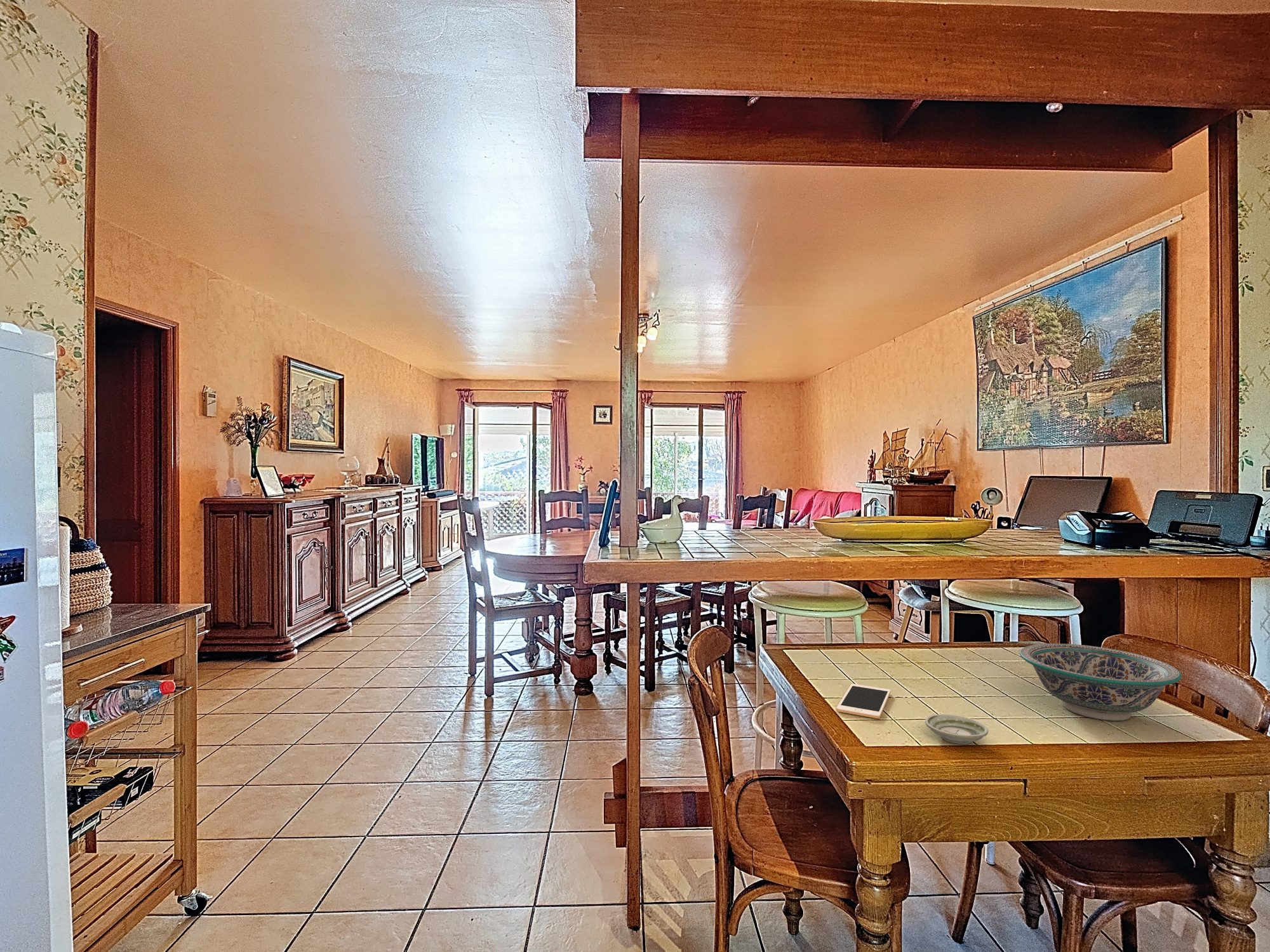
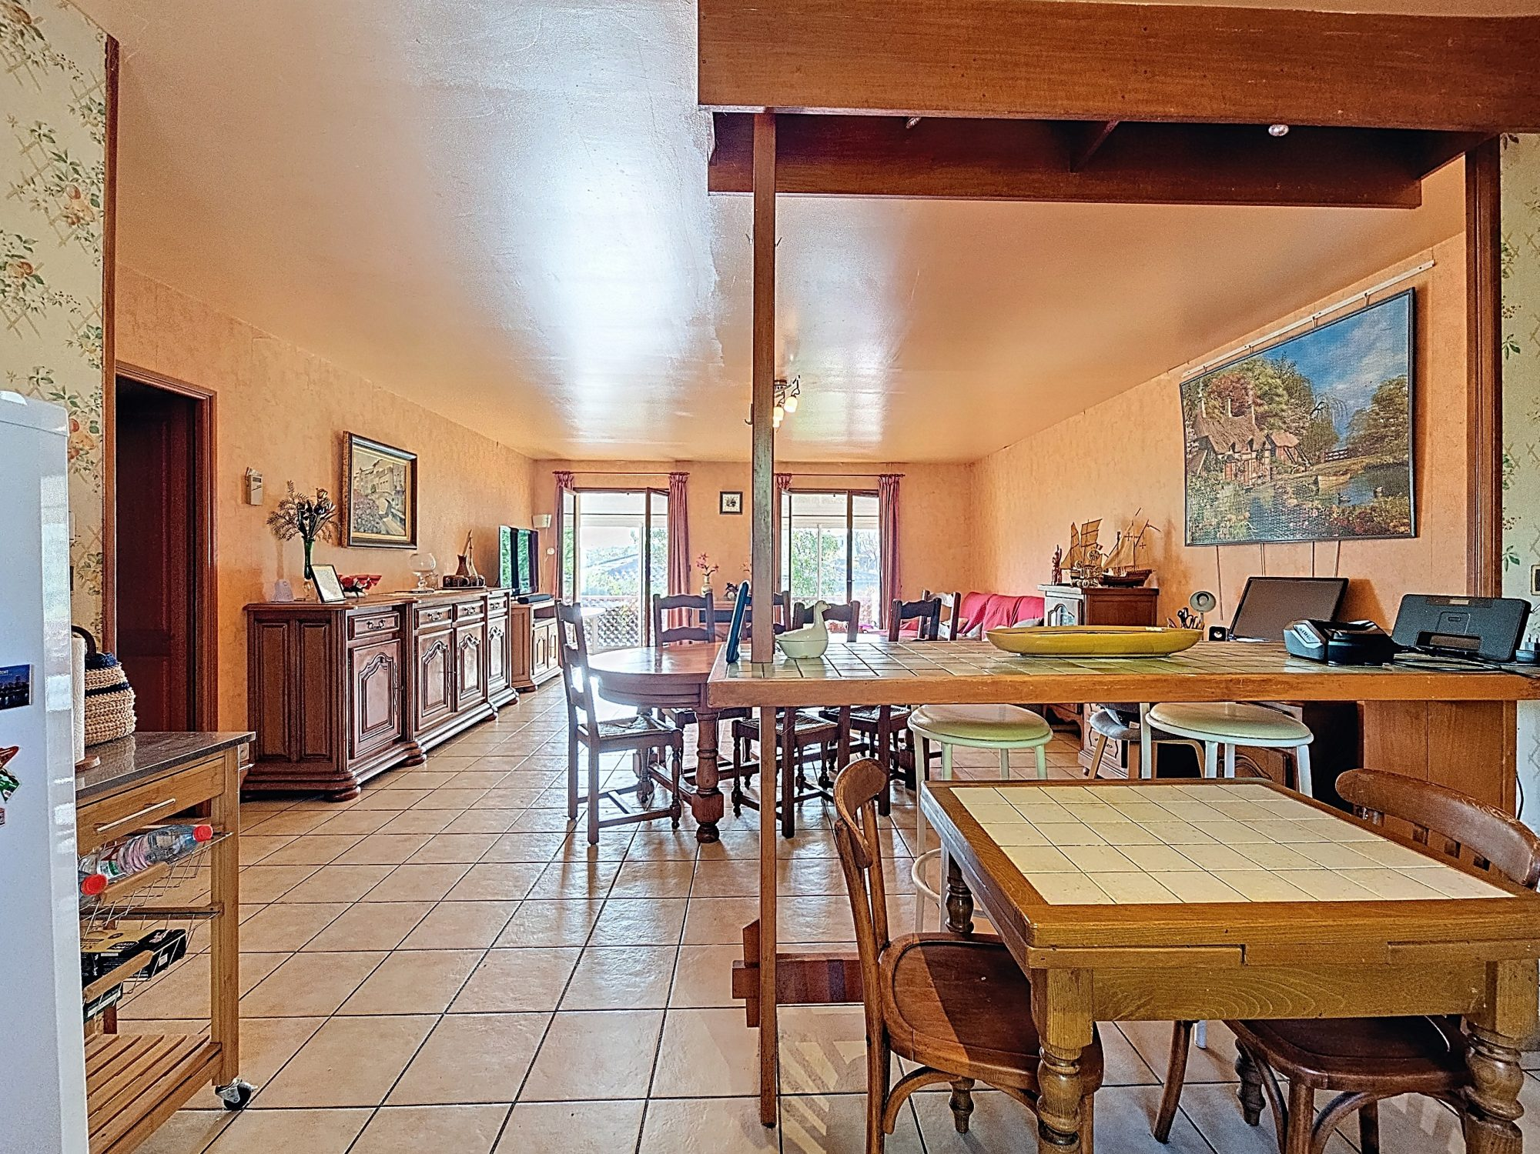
- bowl (1095, 685)
- saucer (956, 731)
- cell phone (864, 700)
